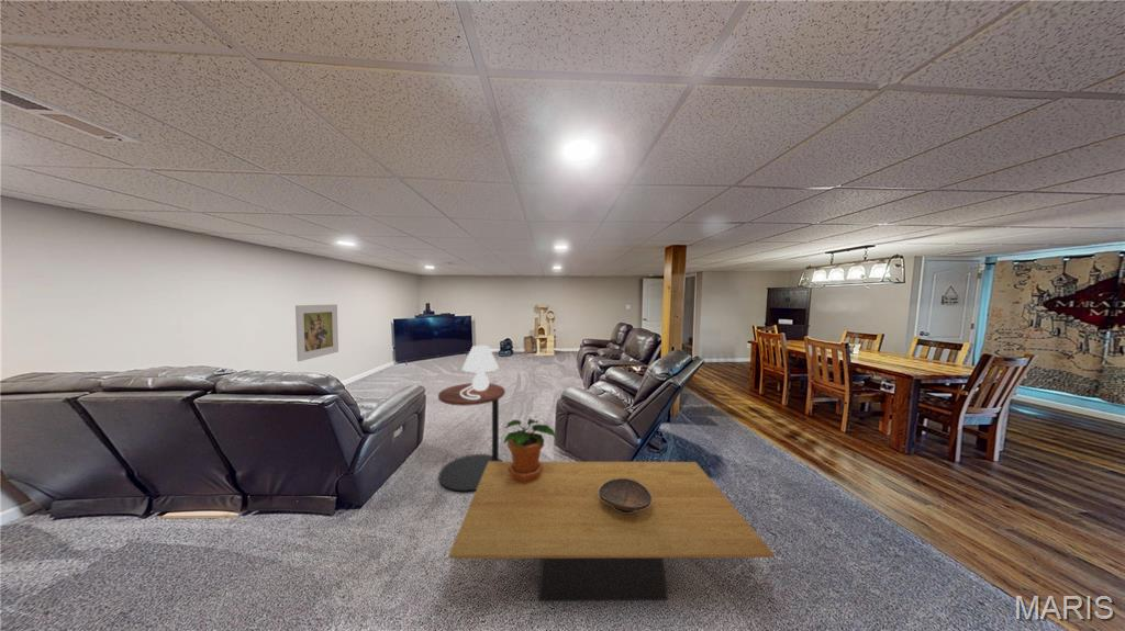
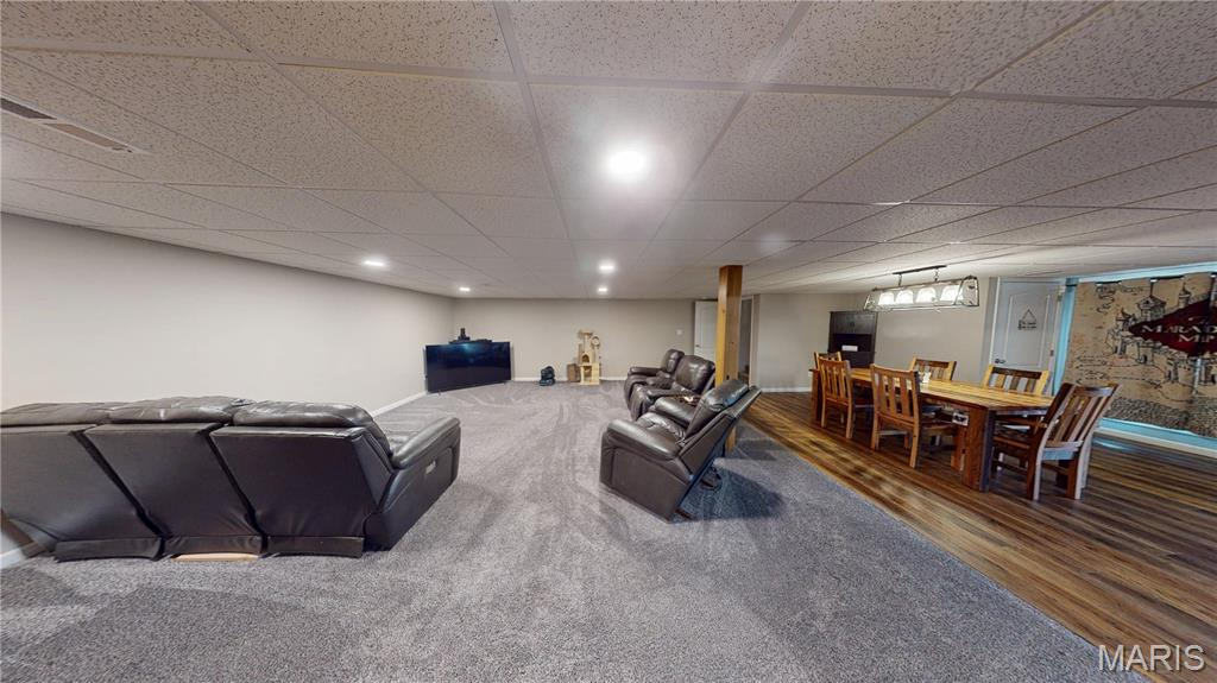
- potted plant (530, 450)
- coffee table (600, 534)
- table lamp (481, 368)
- decorative bowl (624, 497)
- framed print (319, 330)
- side table (492, 431)
